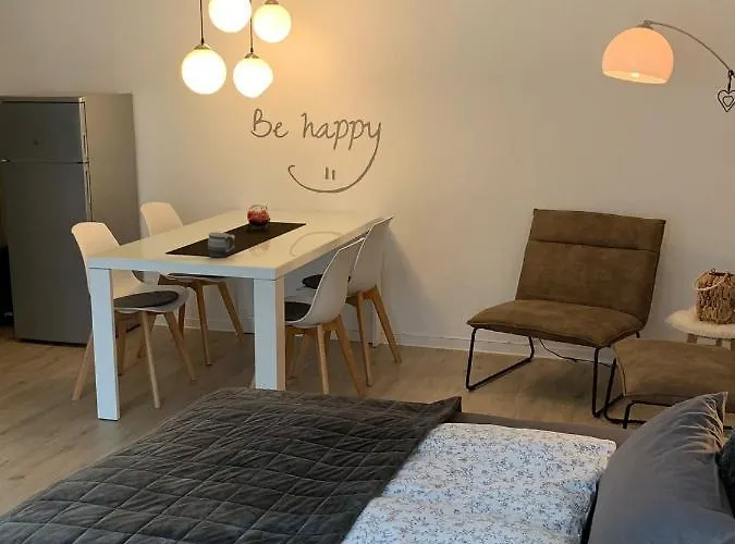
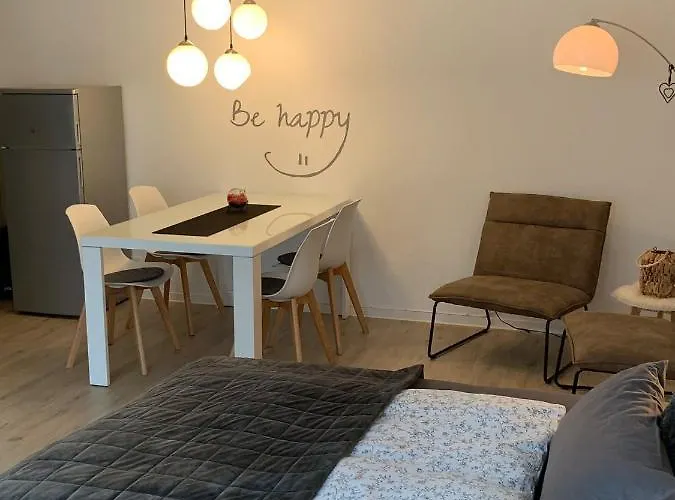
- mug (222, 245)
